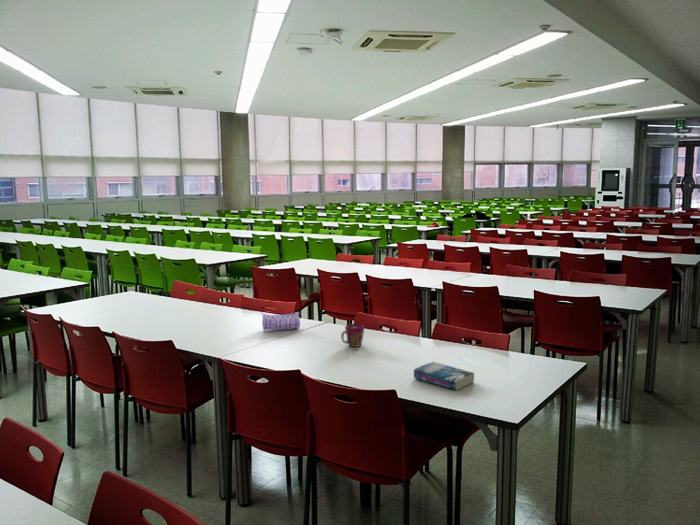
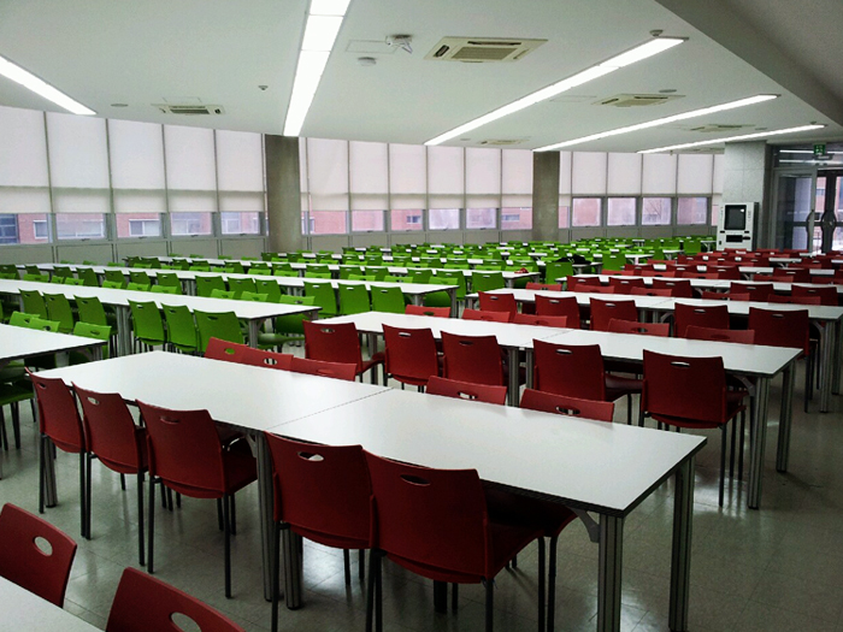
- book (443, 375)
- cup (352, 335)
- pencil case (281, 321)
